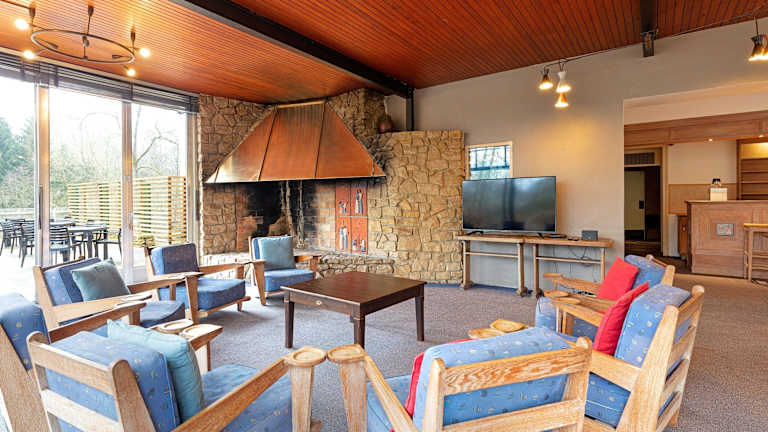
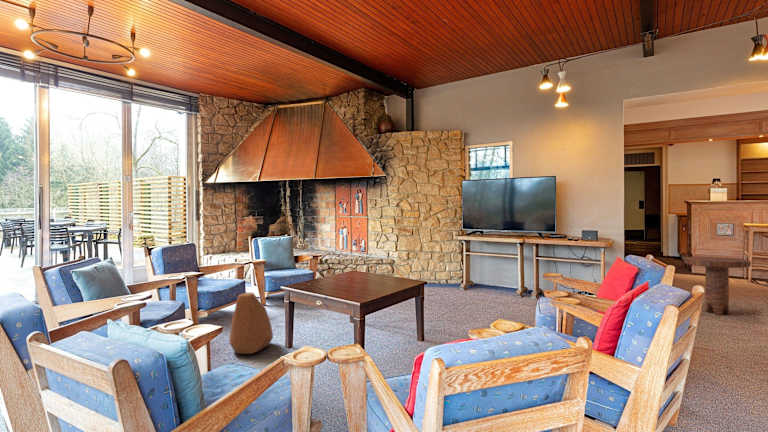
+ side table (716, 285)
+ decorative stone (252, 321)
